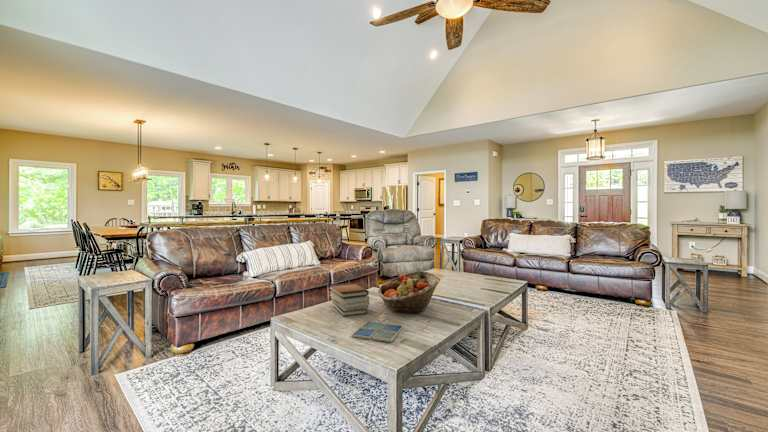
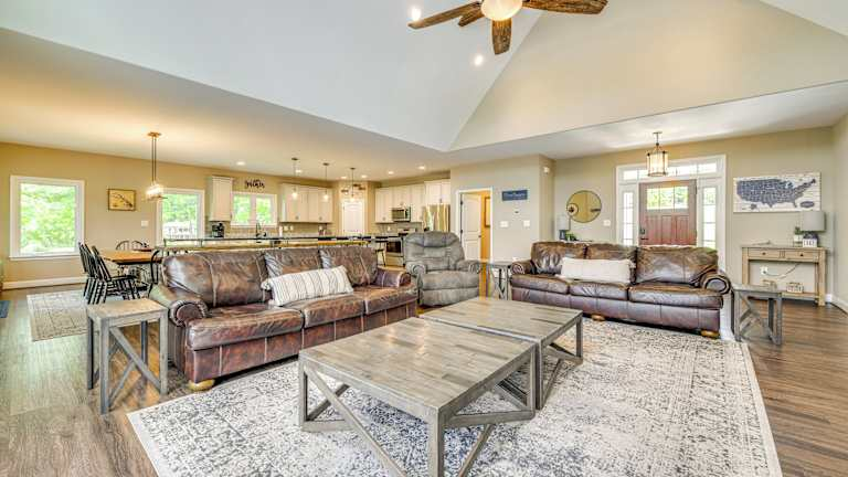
- book stack (348, 298)
- fruit basket (408, 290)
- drink coaster (378, 330)
